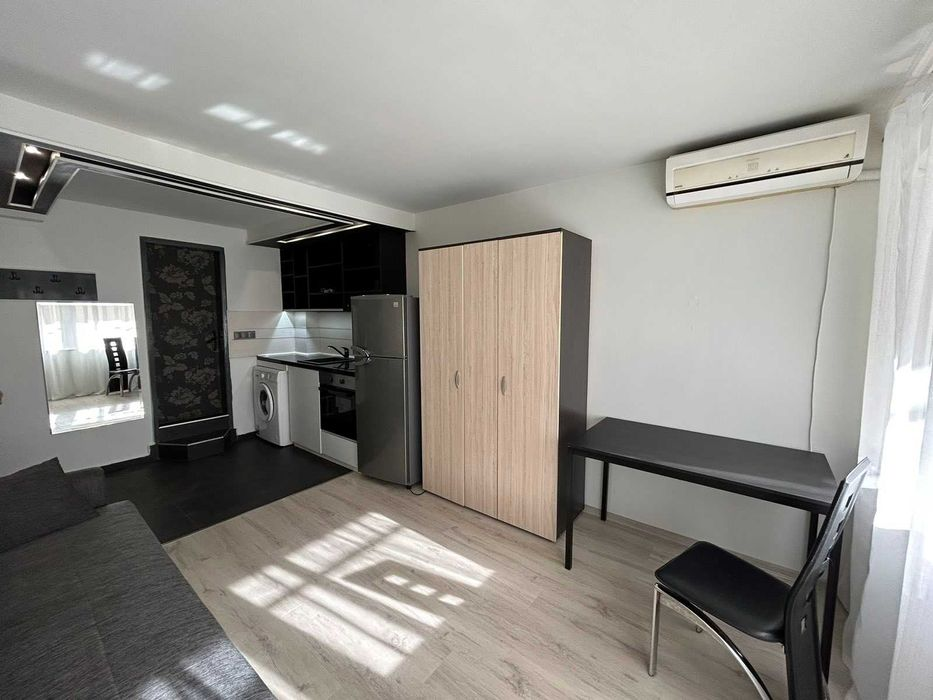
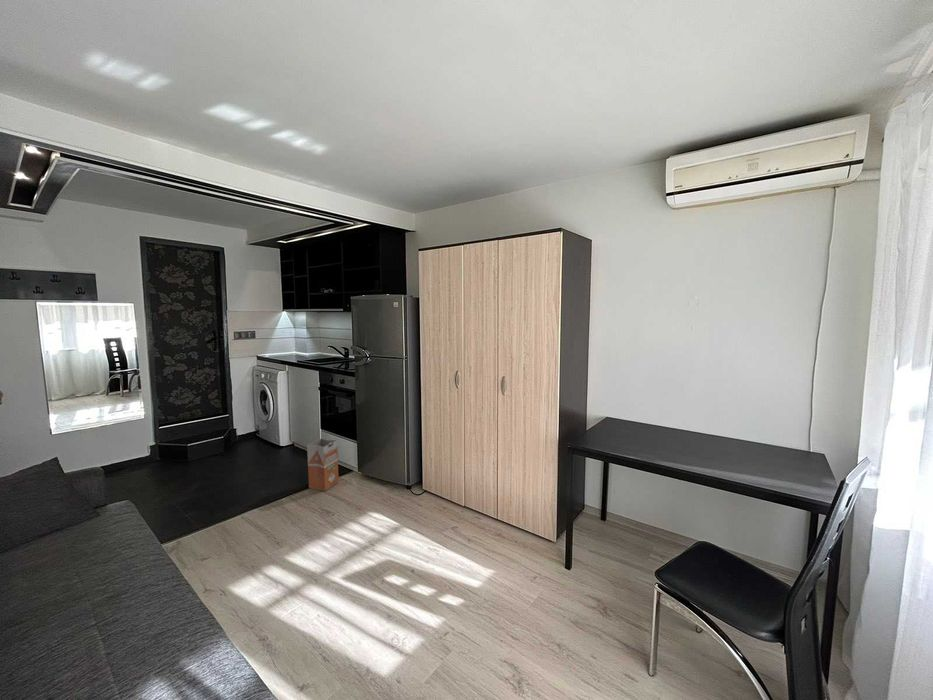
+ waste bin (324, 463)
